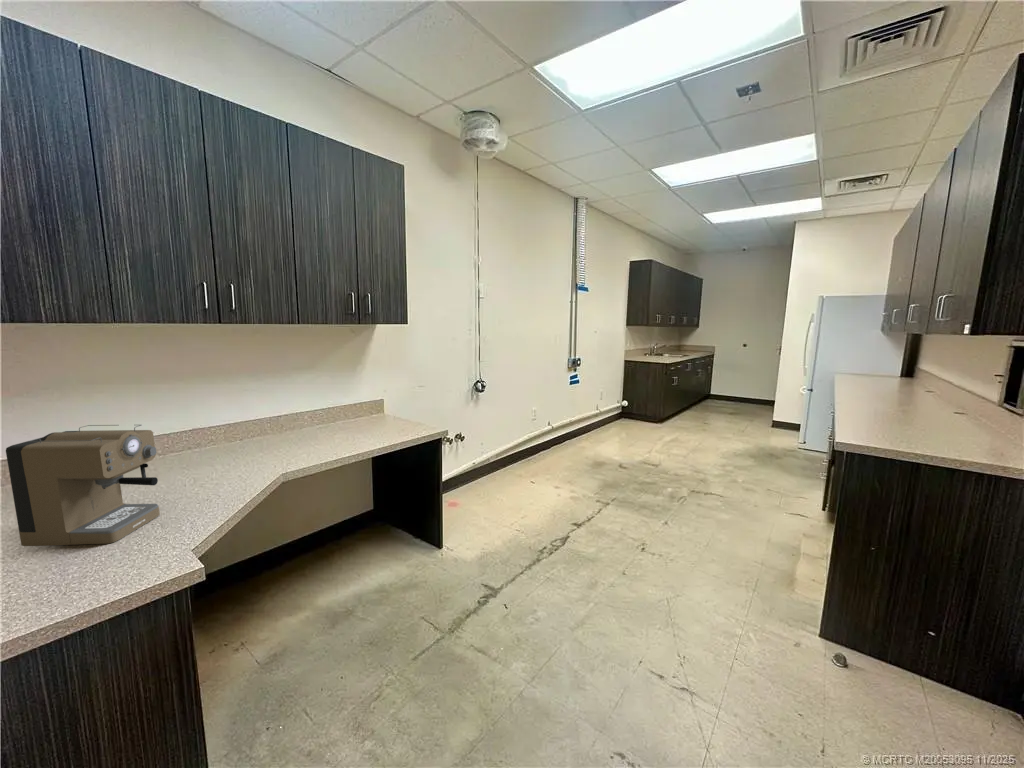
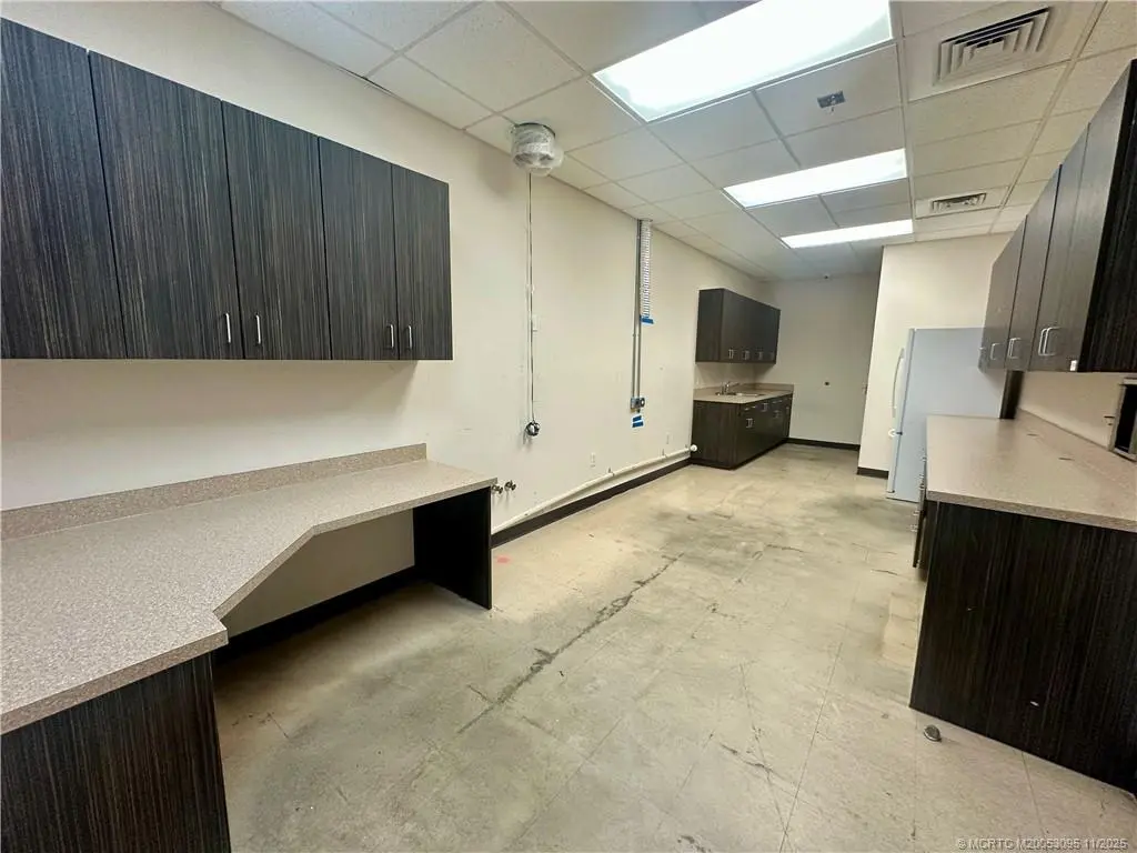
- coffee maker (103, 478)
